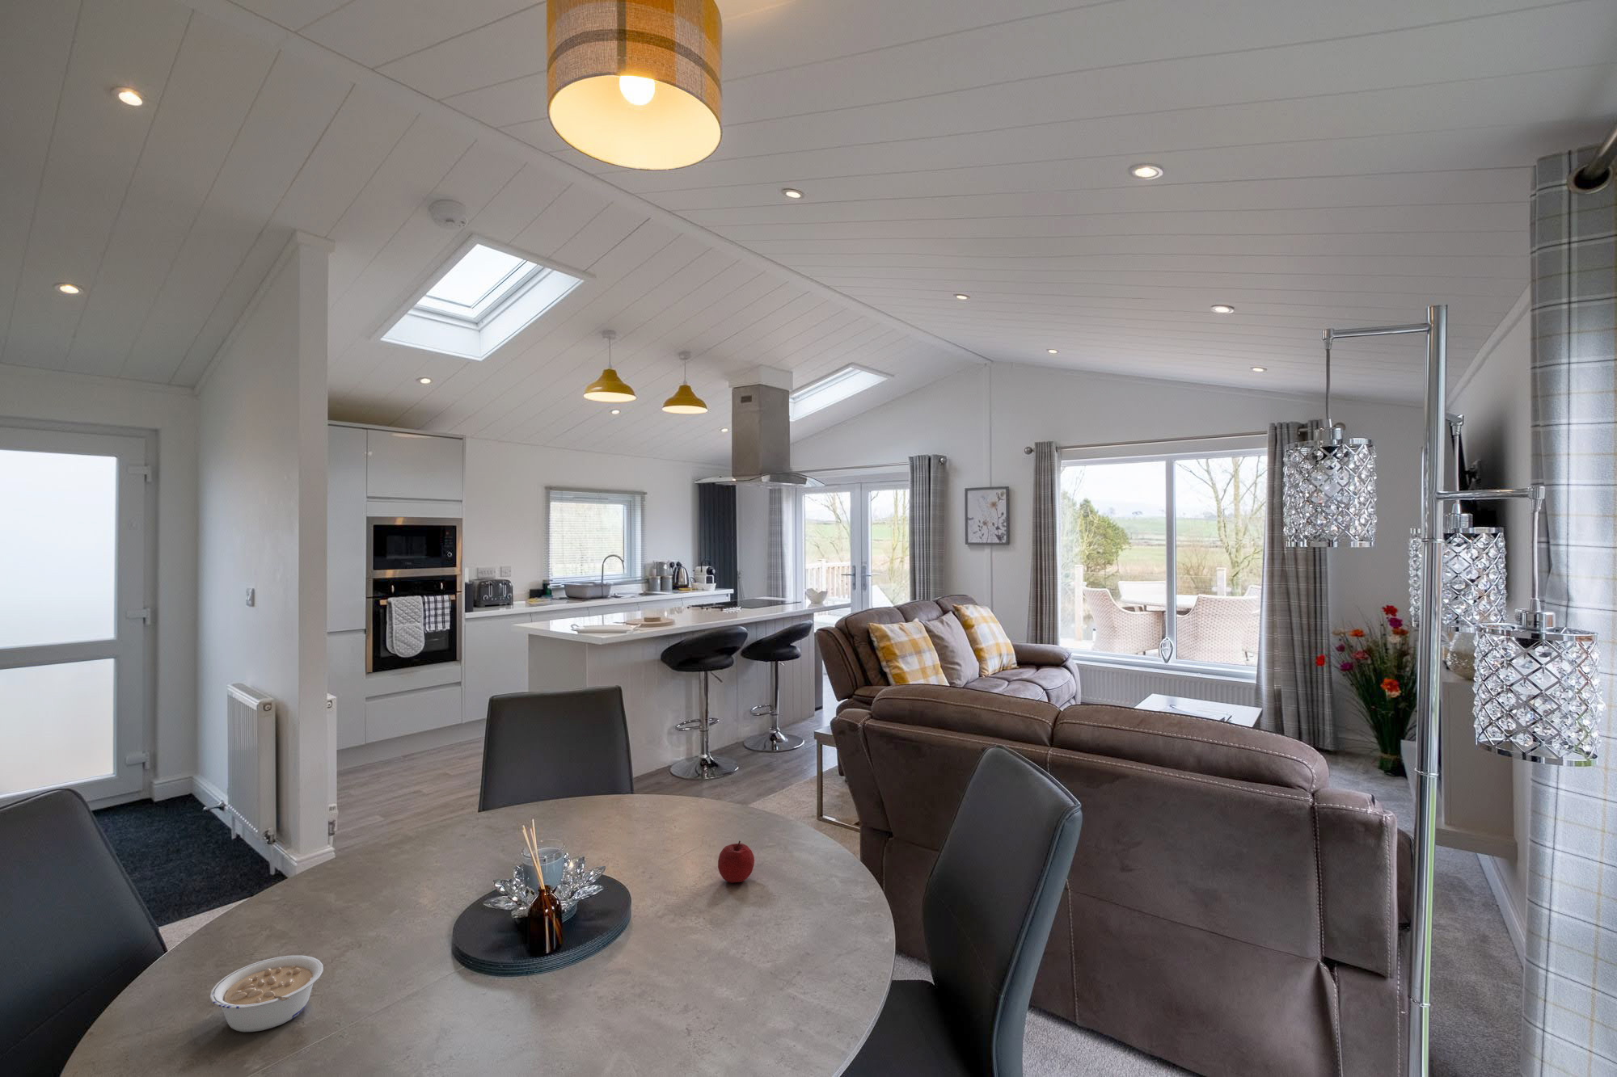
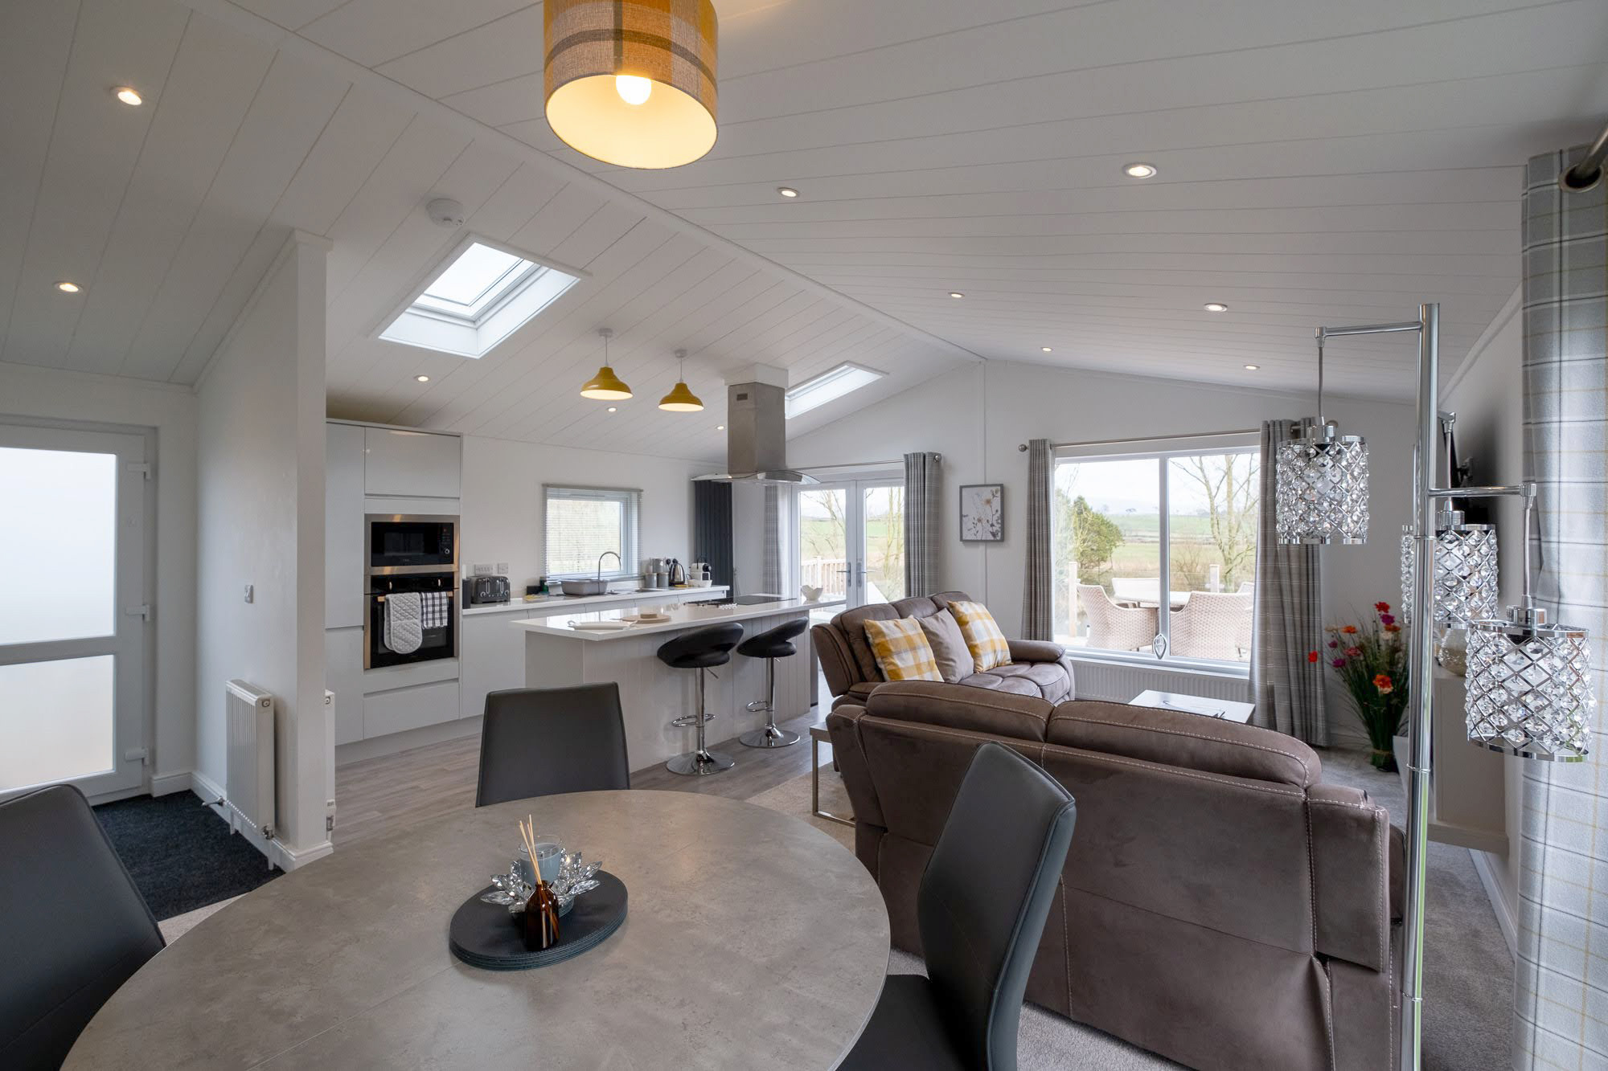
- legume (272, 993)
- apple (736, 859)
